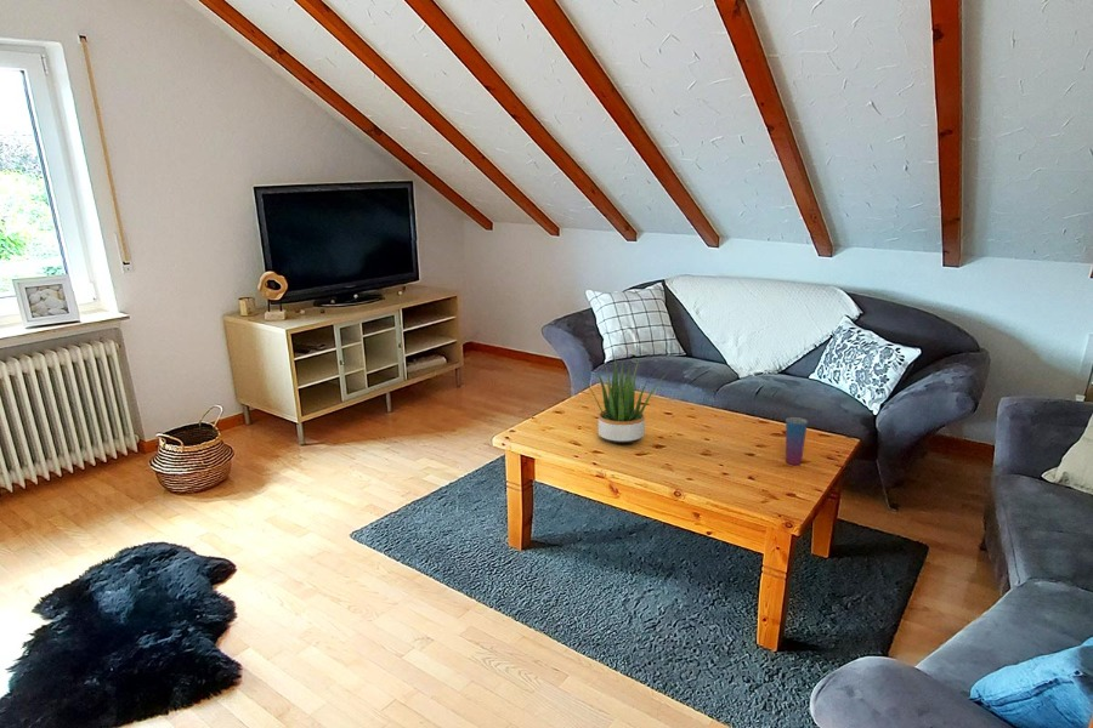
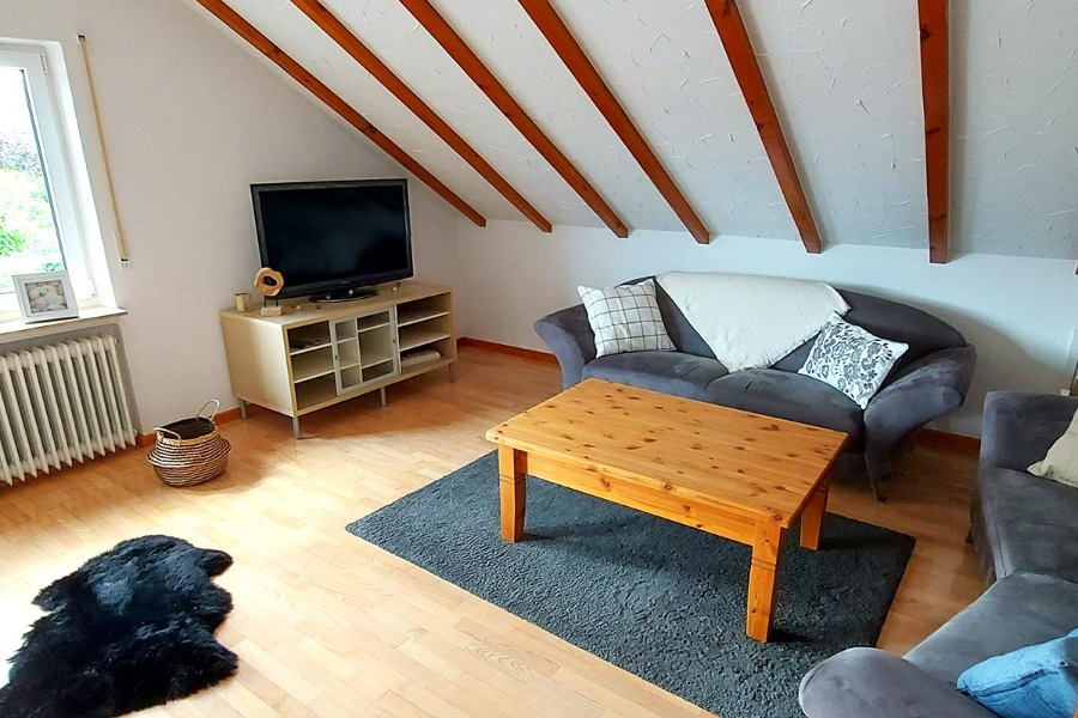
- cup (794, 440)
- potted plant (621, 400)
